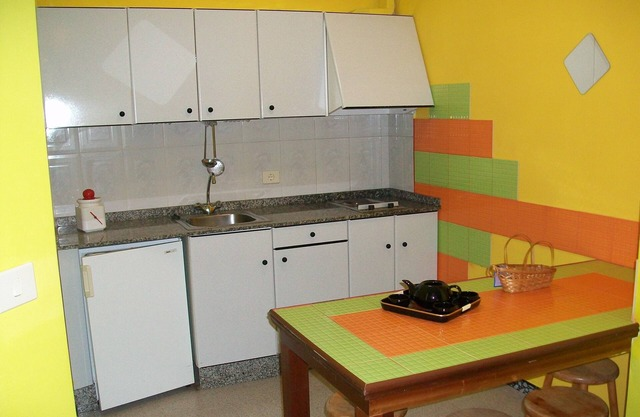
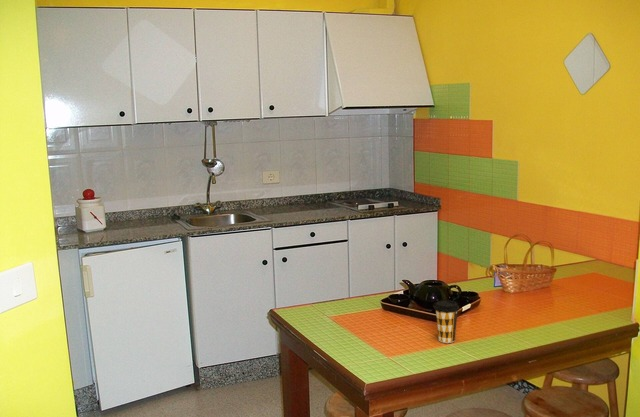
+ coffee cup (446, 321)
